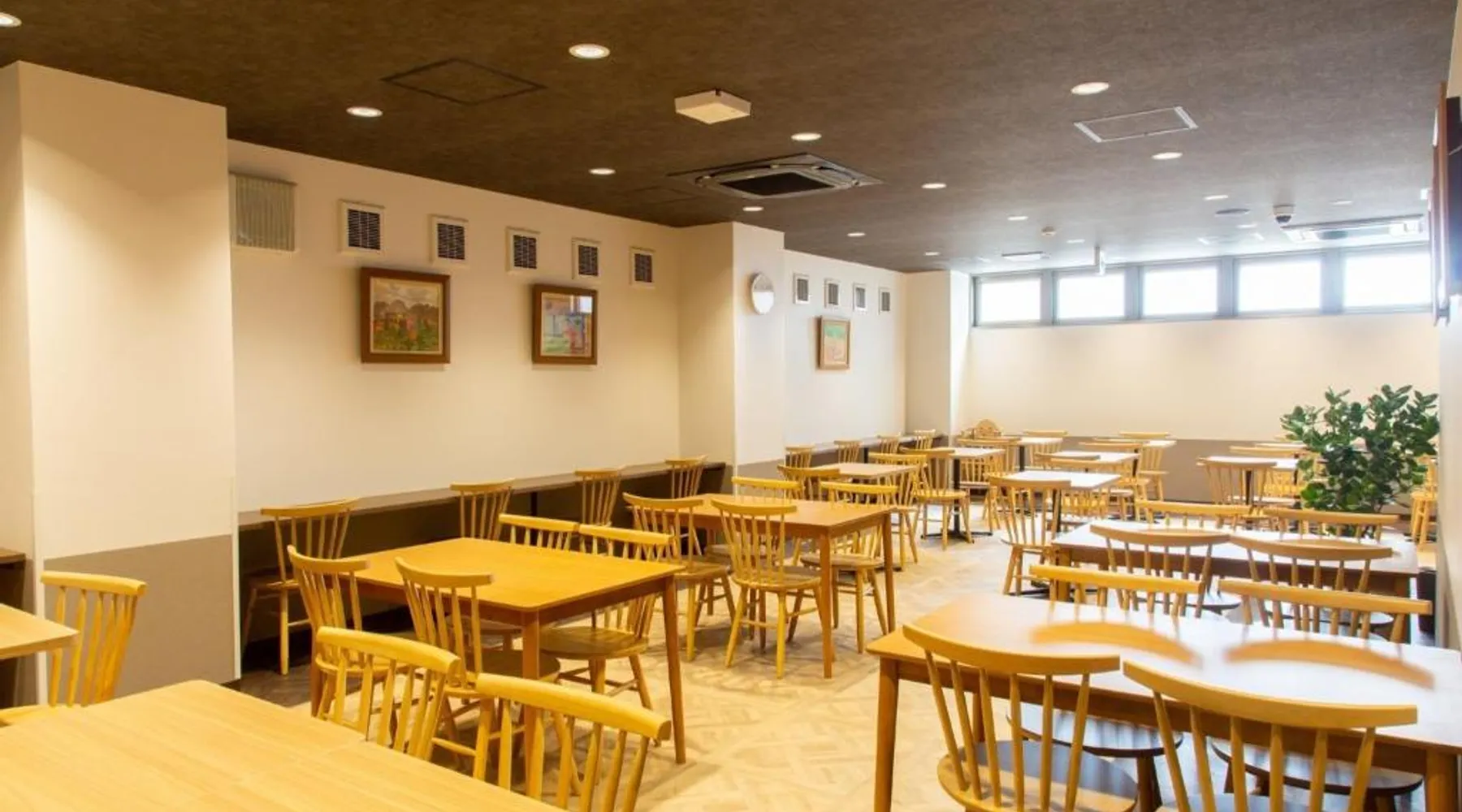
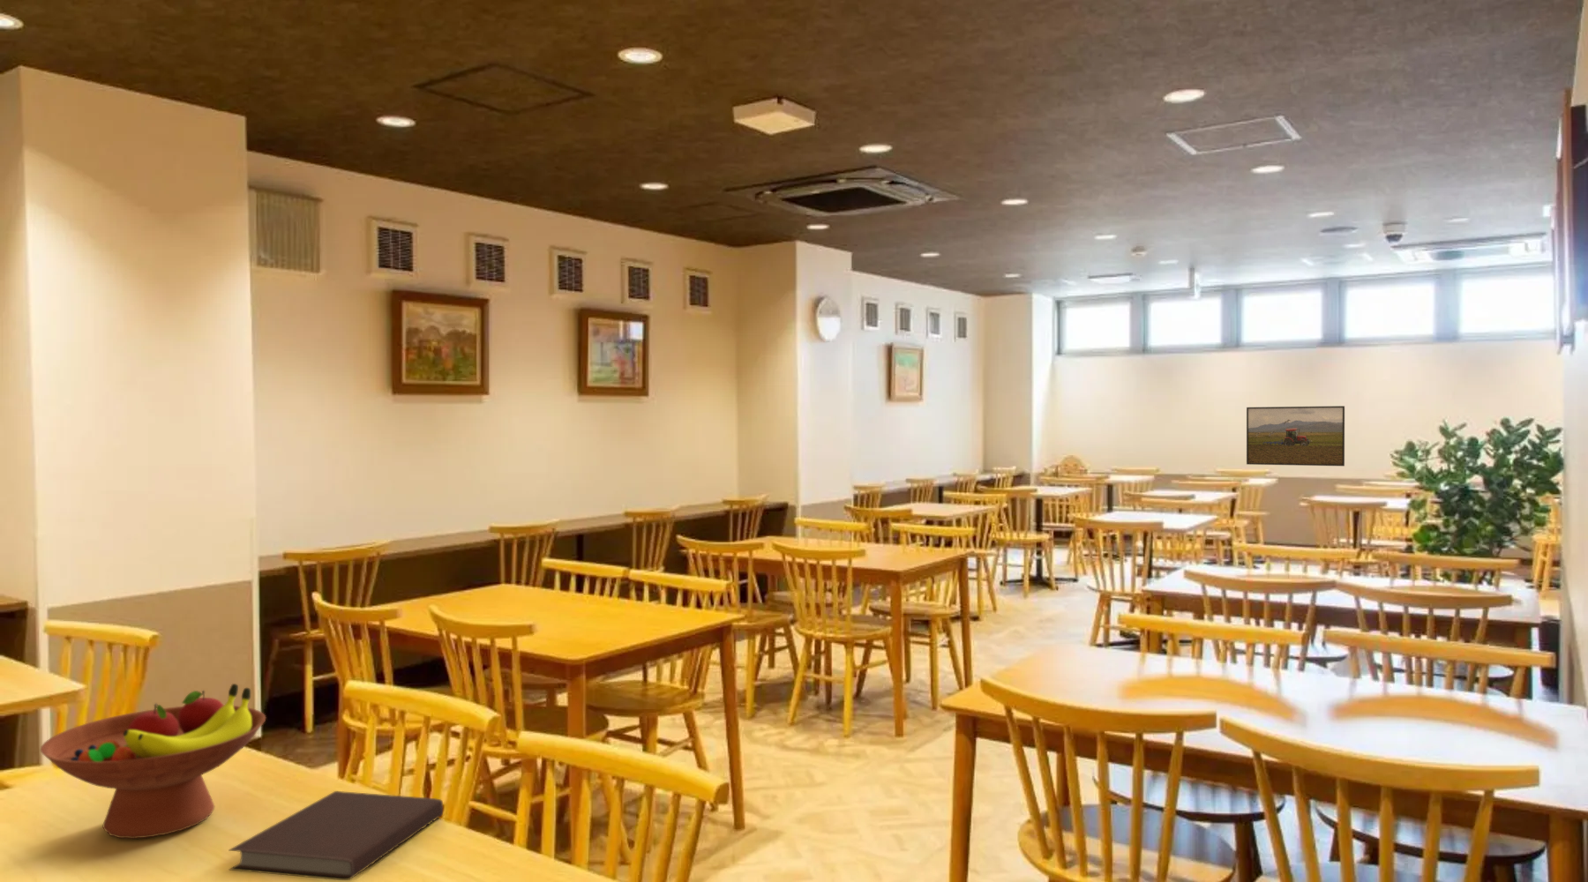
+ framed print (1295, 436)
+ fruit bowl (159, 758)
+ notebook (342, 832)
